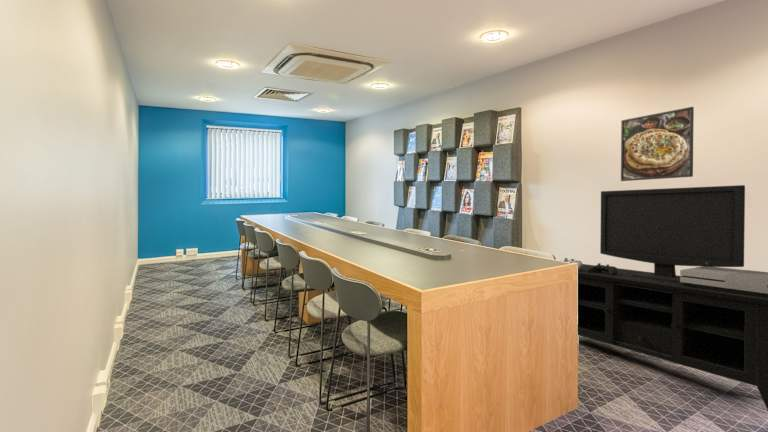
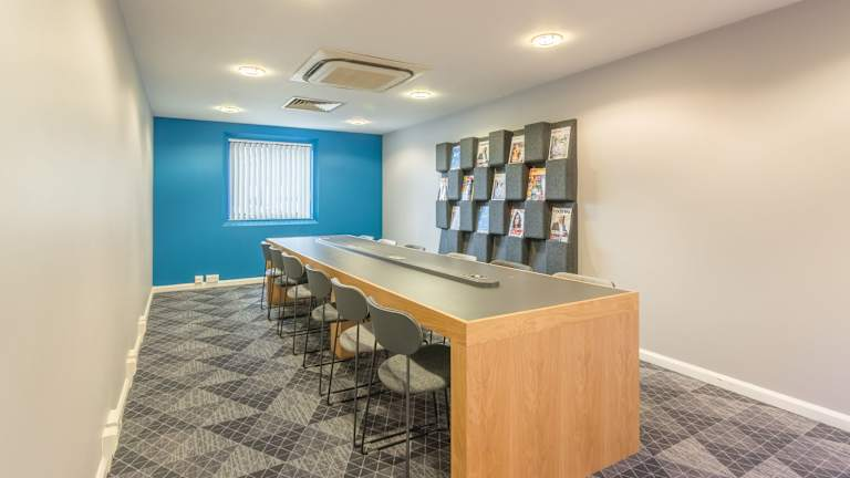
- media console (656, 276)
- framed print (654, 146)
